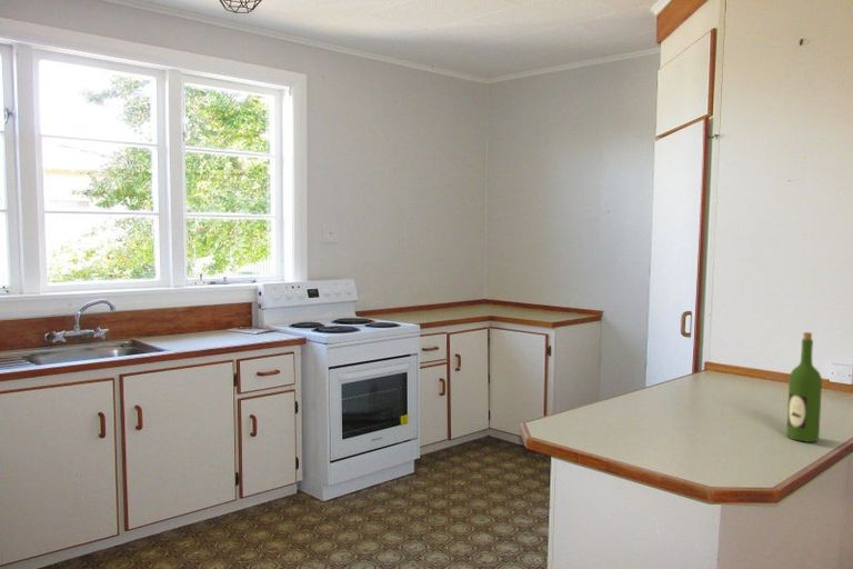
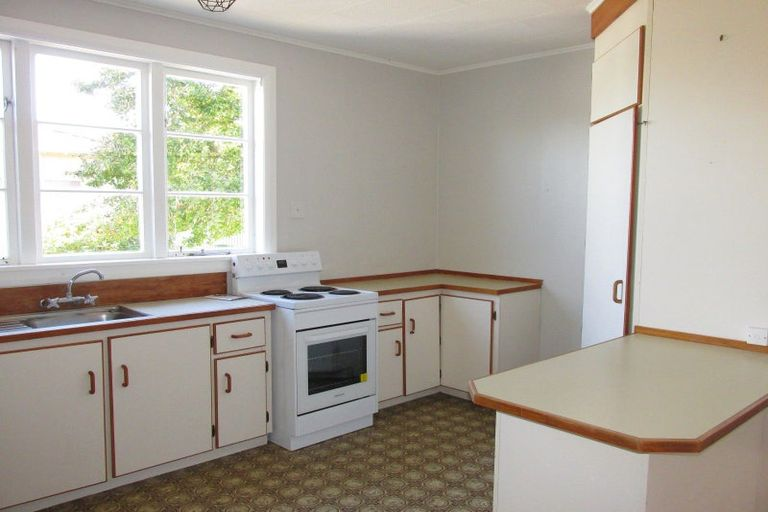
- wine bottle (804, 386)
